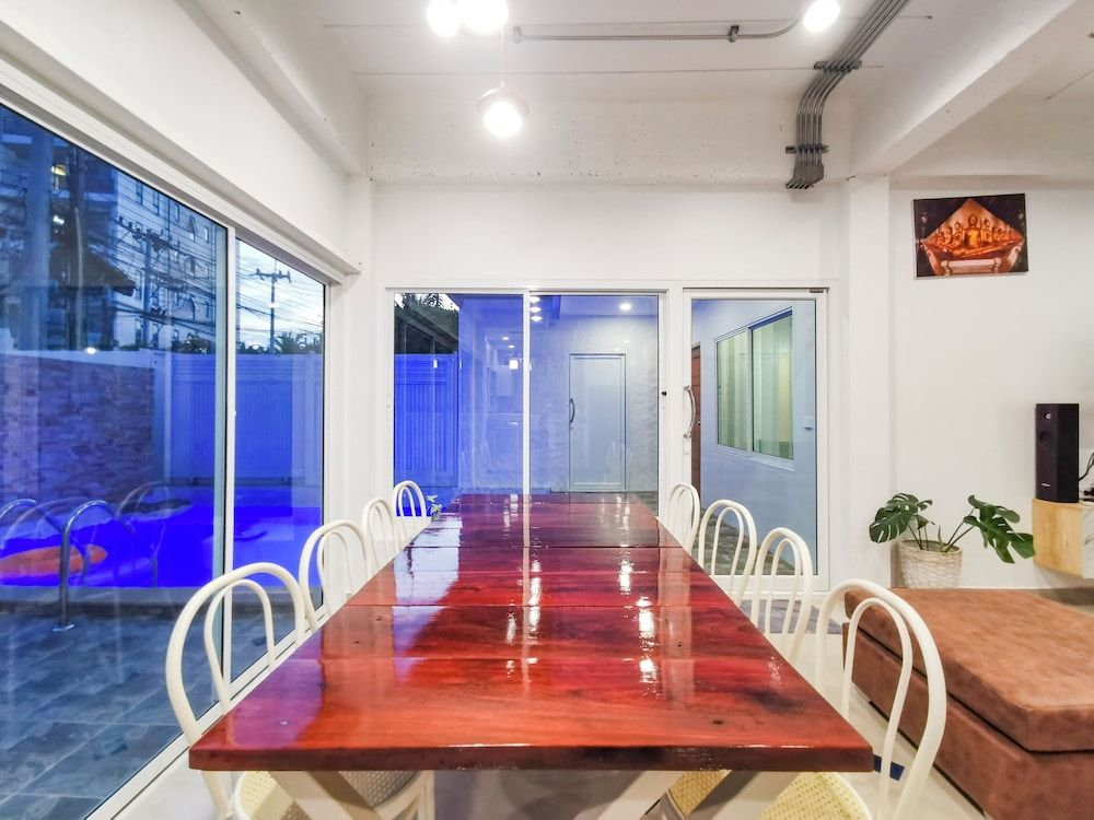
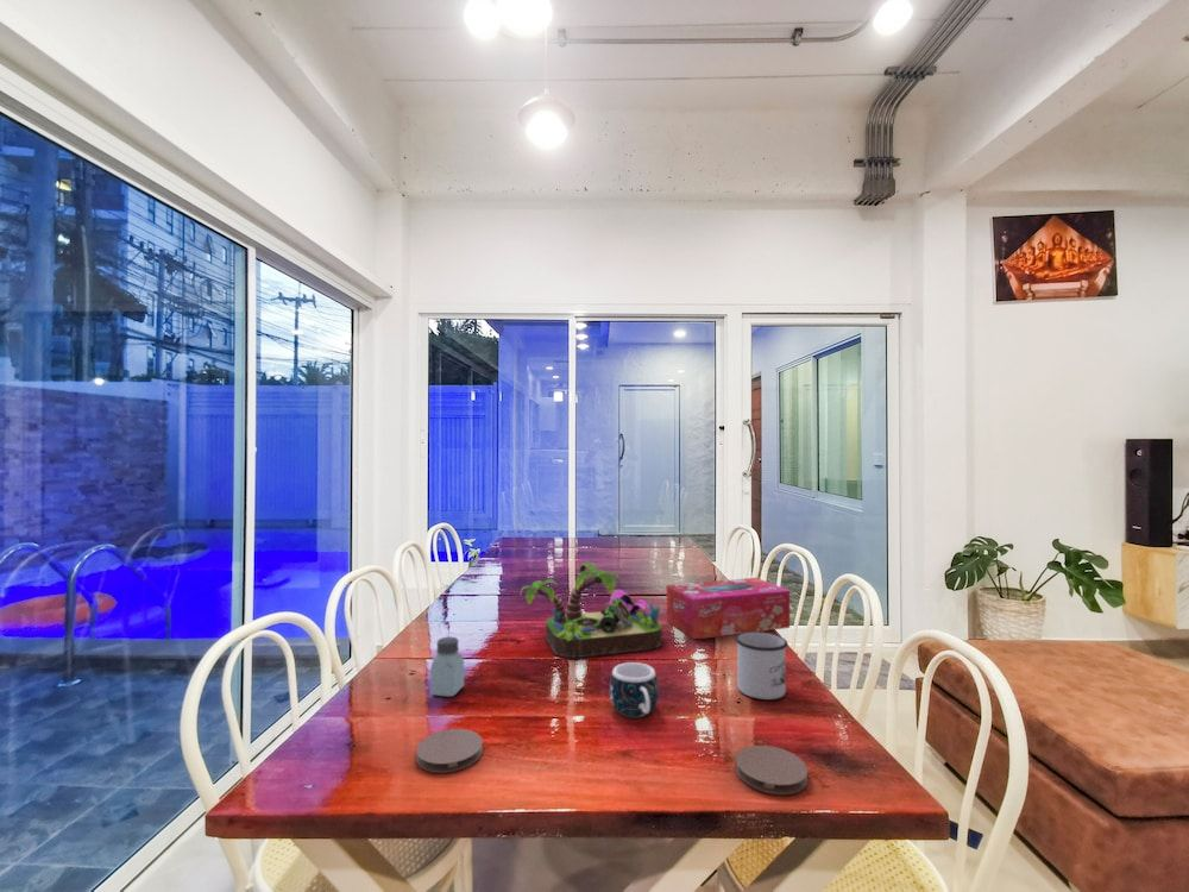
+ coaster (770, 768)
+ tissue box (726, 605)
+ mug (636, 693)
+ mug (763, 661)
+ plant (591, 613)
+ saltshaker (447, 665)
+ coaster (449, 749)
